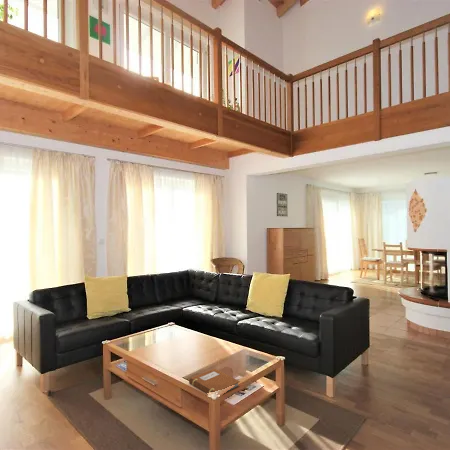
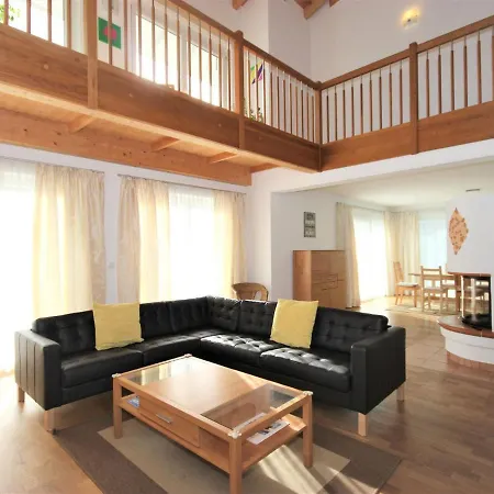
- notebook (213, 382)
